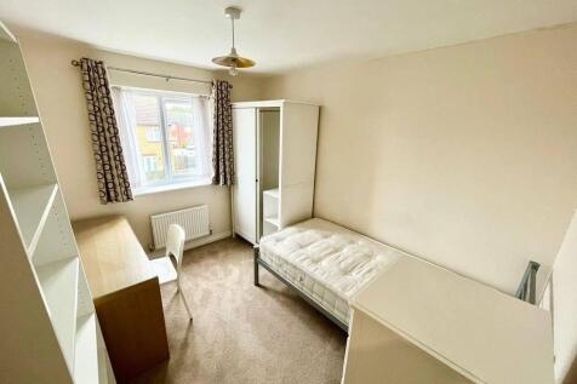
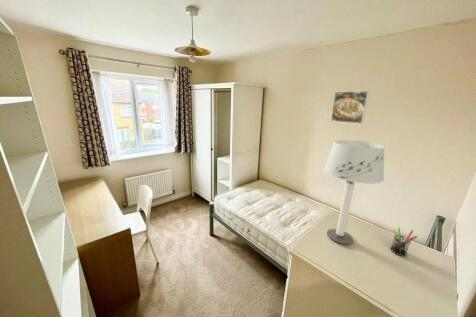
+ pen holder (401, 239)
+ table lamp (348, 193)
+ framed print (348, 107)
